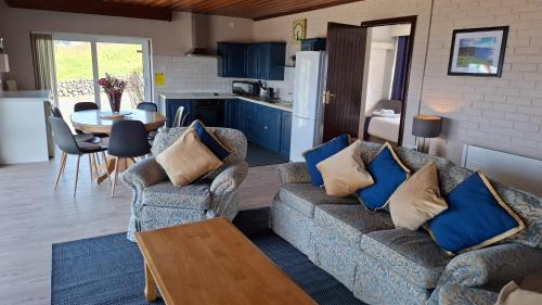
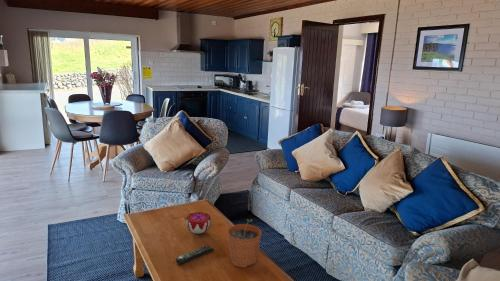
+ decorative bowl (198, 224)
+ plant pot (244, 238)
+ remote control (195, 254)
